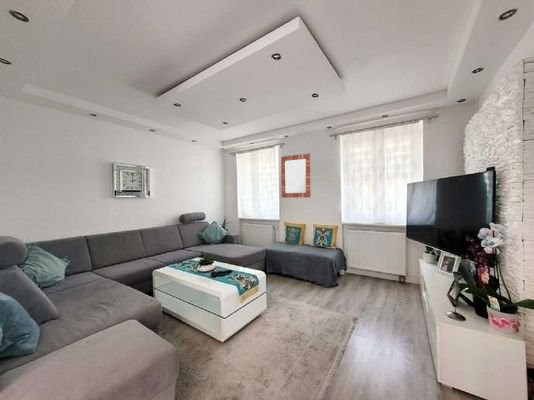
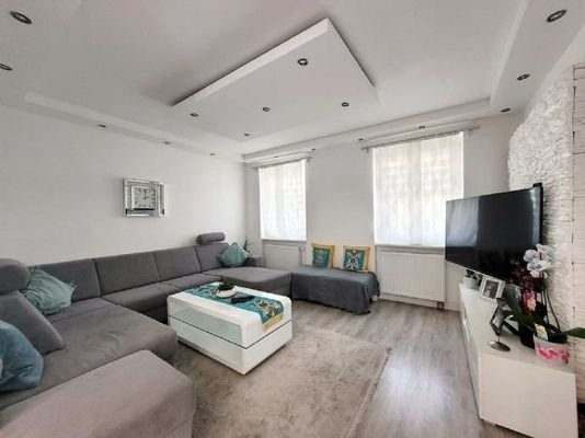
- home mirror (295, 176)
